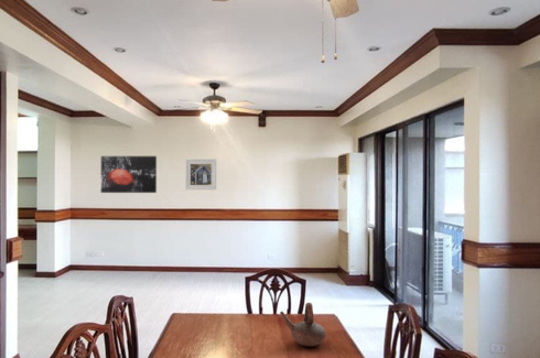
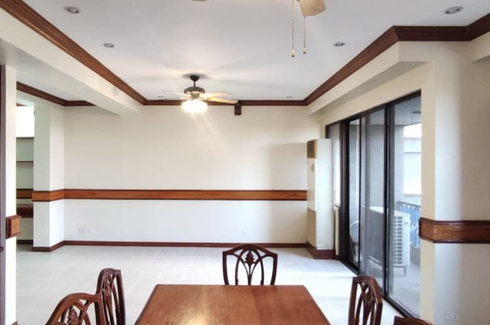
- wall art (128, 174)
- teapot (302, 322)
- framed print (201, 174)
